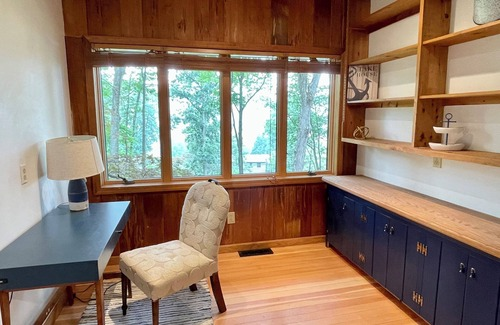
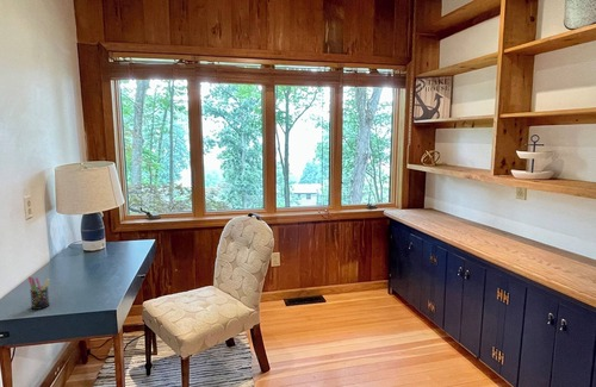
+ pen holder (37, 292)
